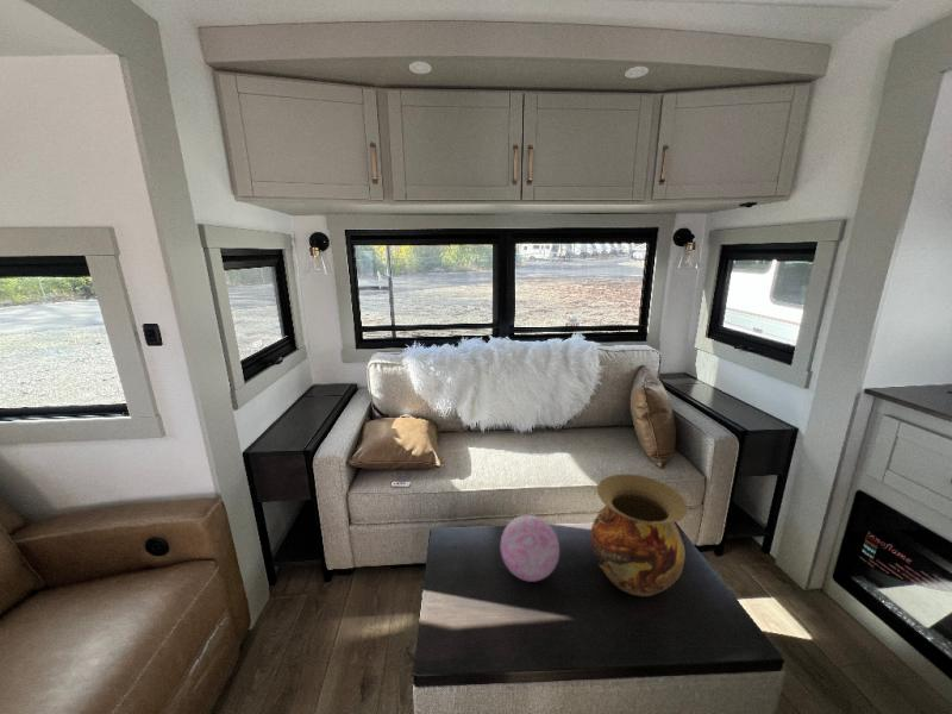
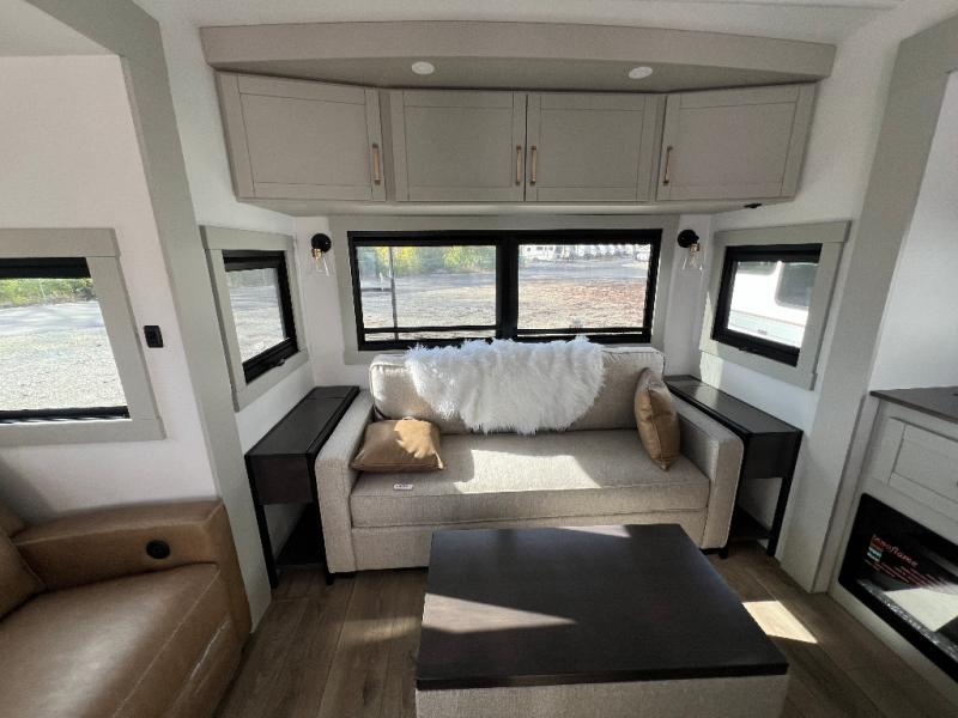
- decorative orb (530, 546)
- vase (635, 536)
